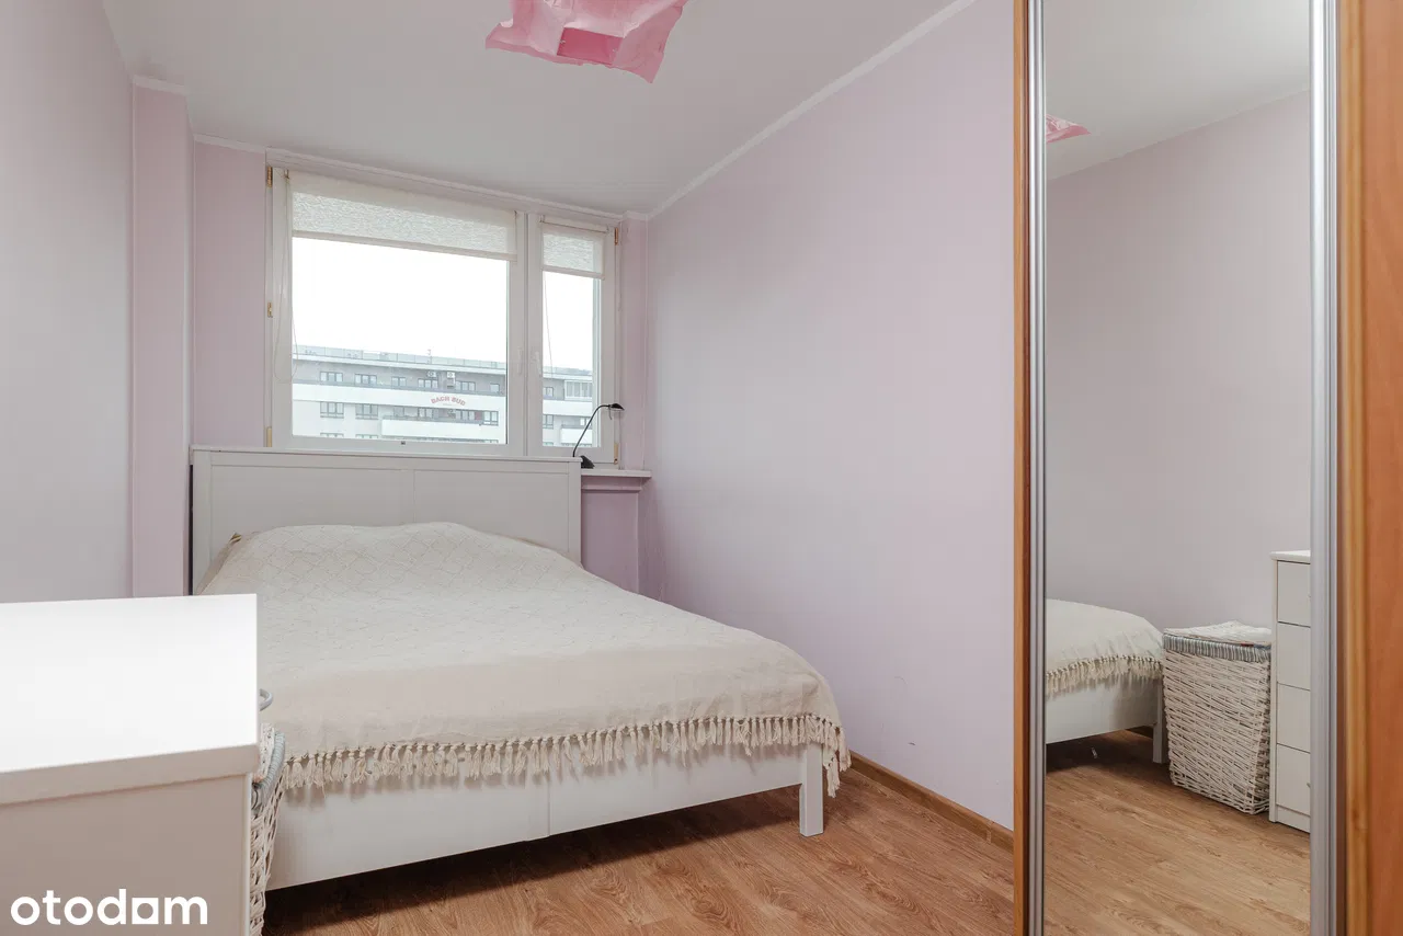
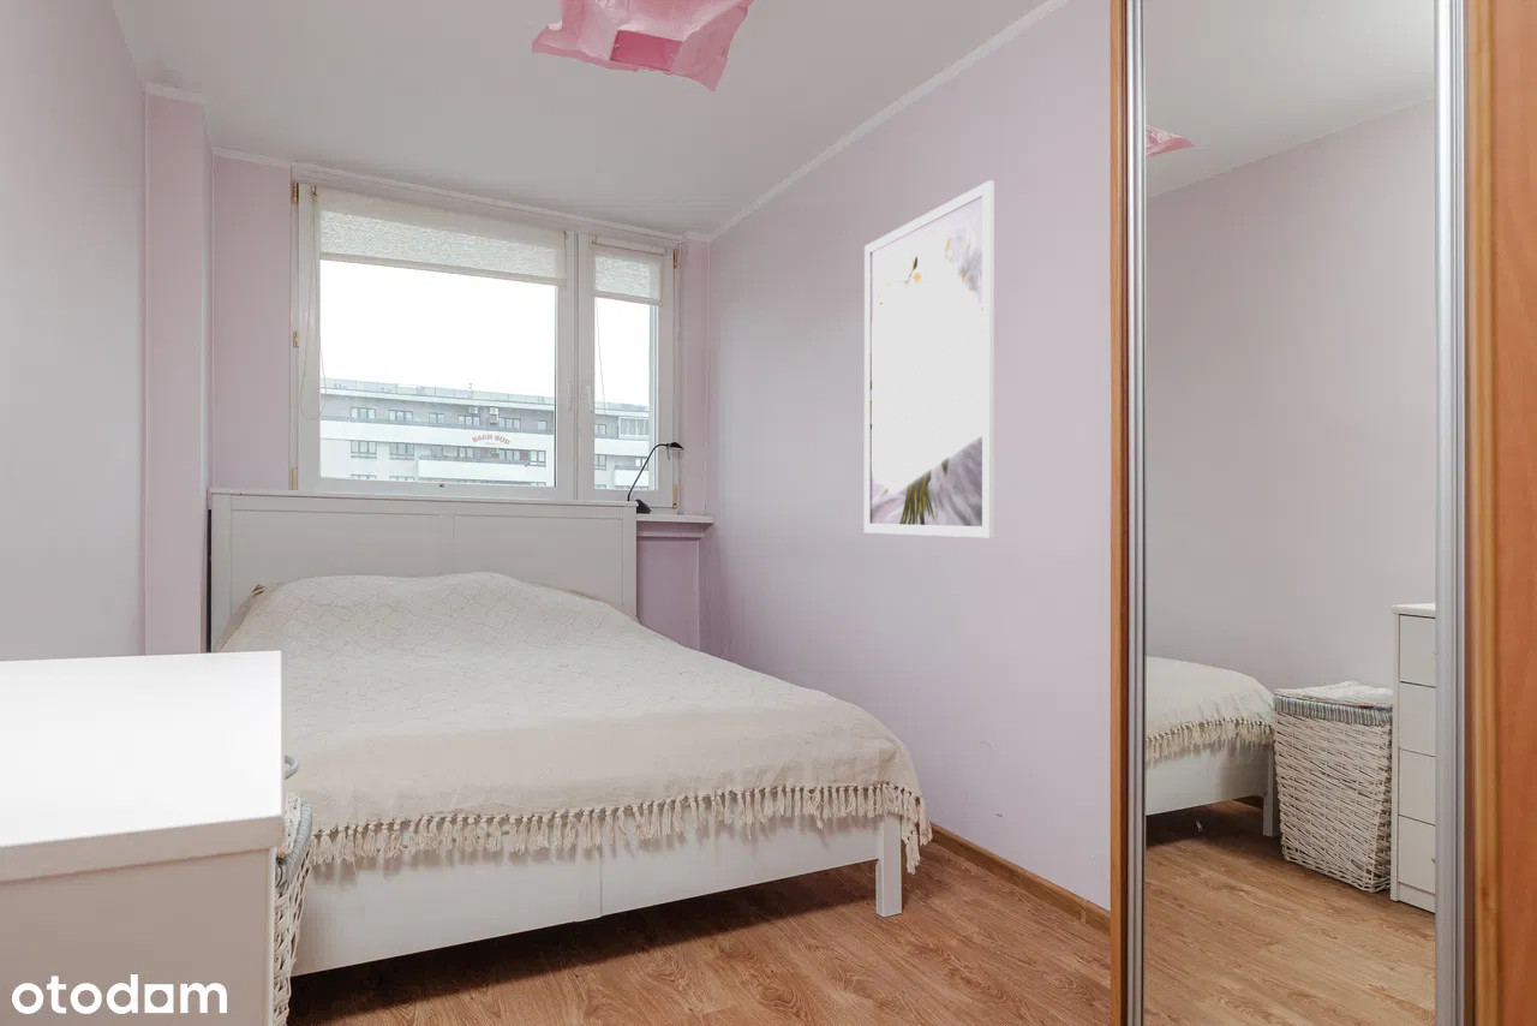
+ wall art (921, 375)
